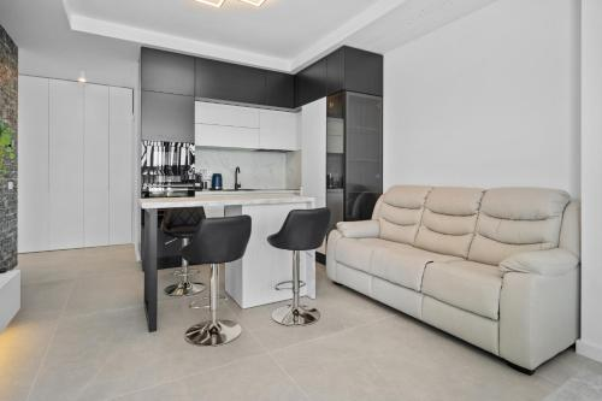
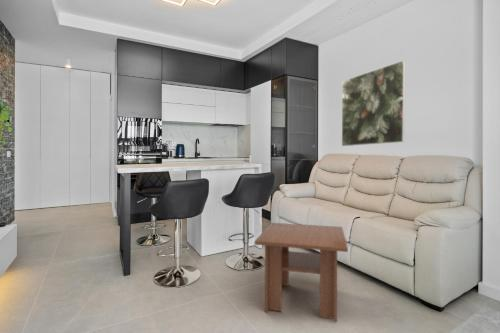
+ coffee table (302, 266)
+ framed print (369, 108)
